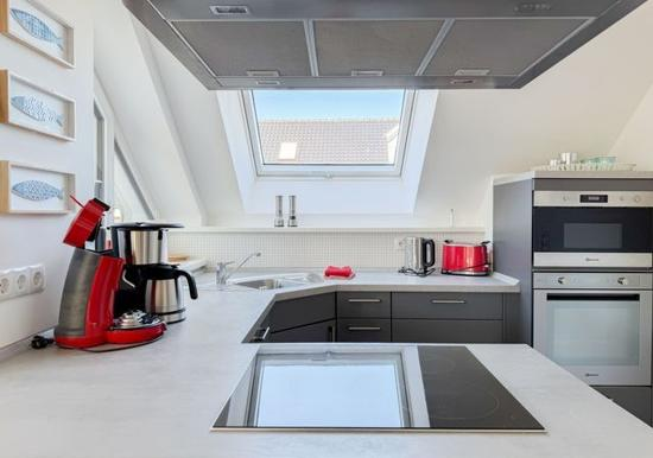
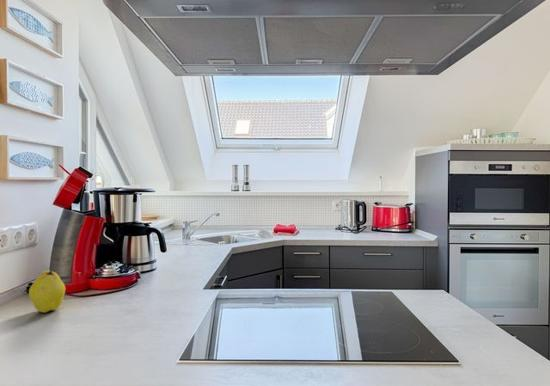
+ fruit (47, 290)
